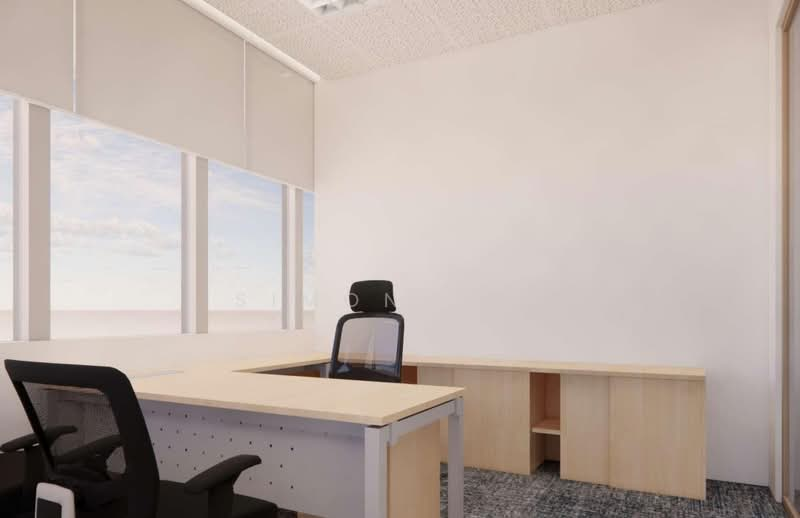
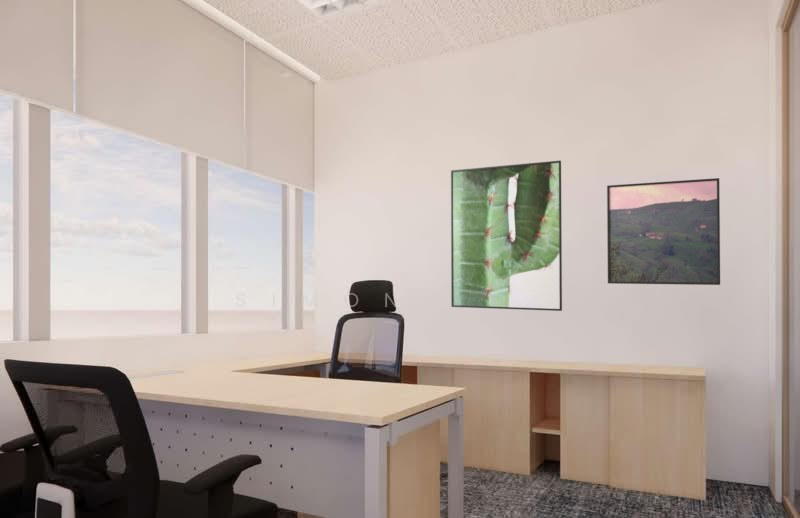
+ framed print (503, 237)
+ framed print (661, 233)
